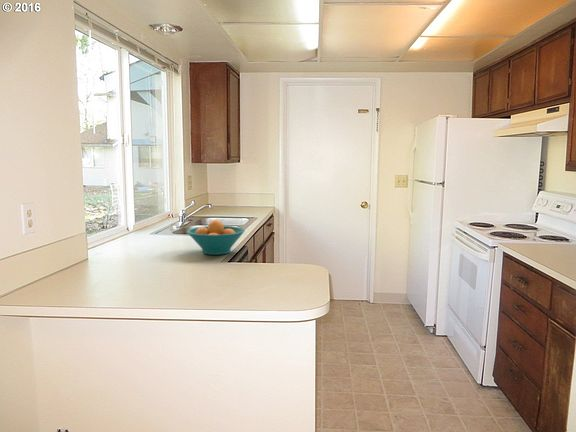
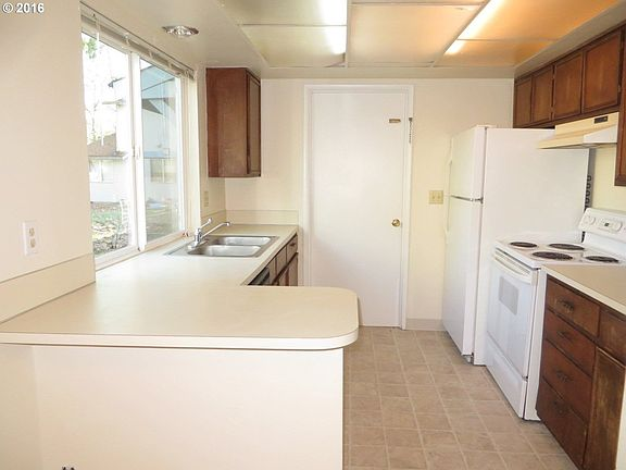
- fruit bowl (216, 236)
